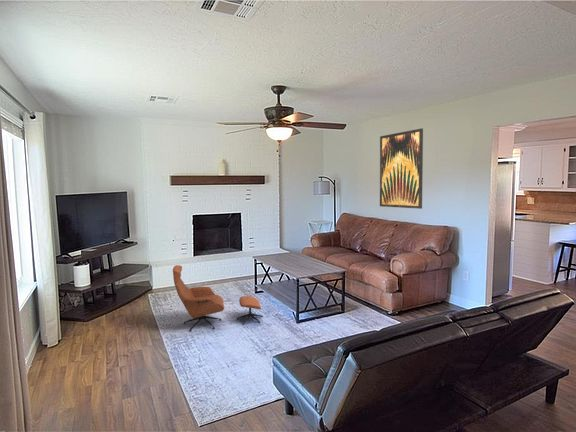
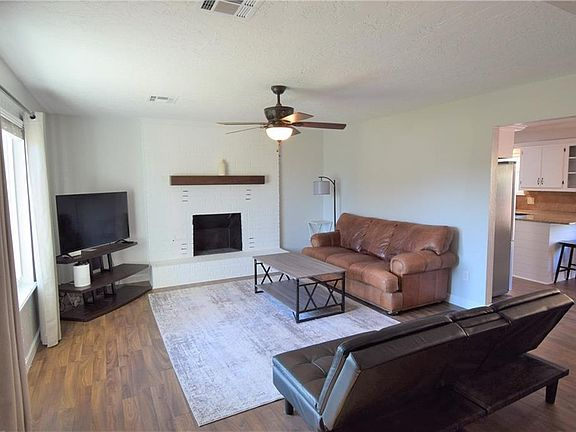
- lounge chair (218, 295)
- wall art (399, 170)
